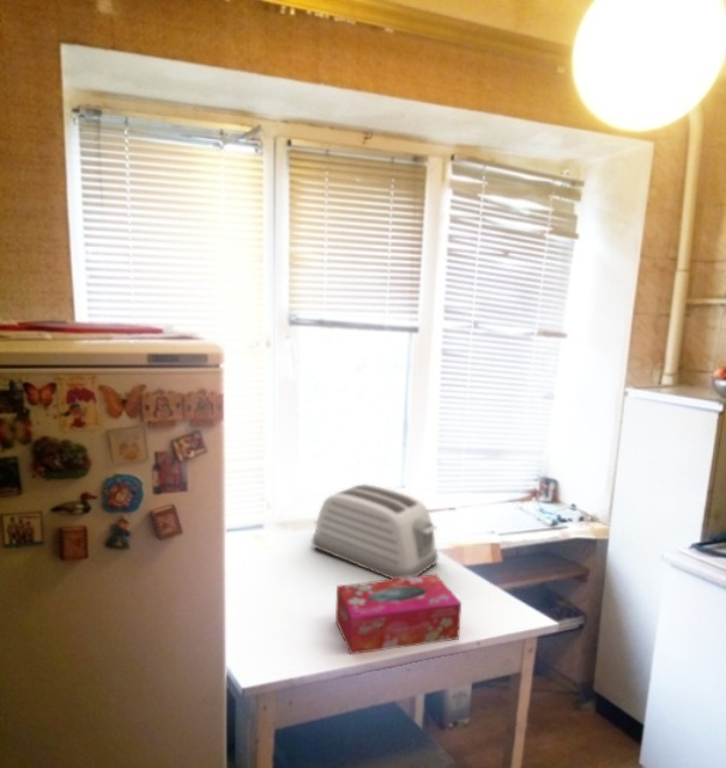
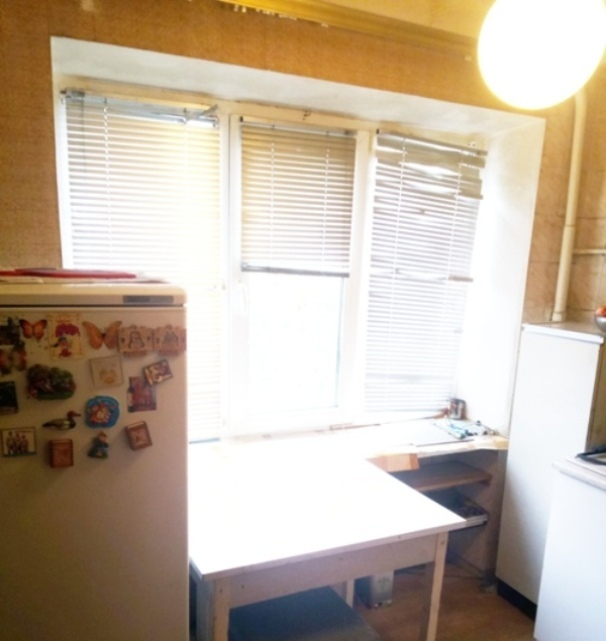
- toaster (376, 525)
- tissue box (397, 611)
